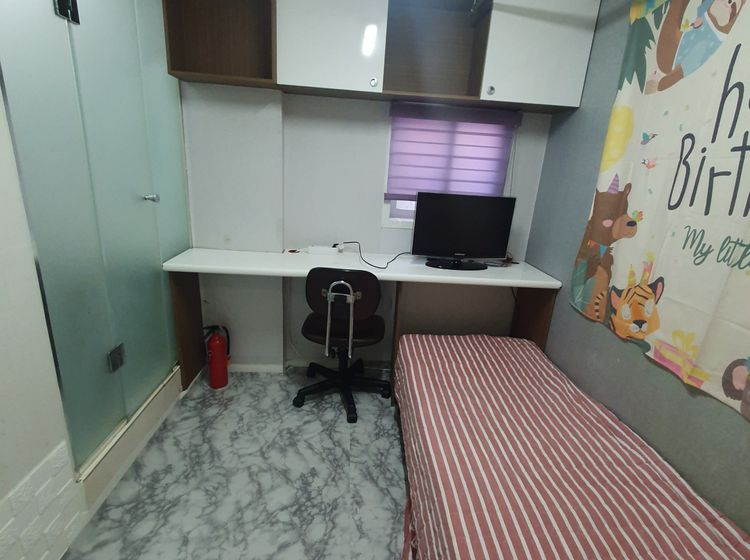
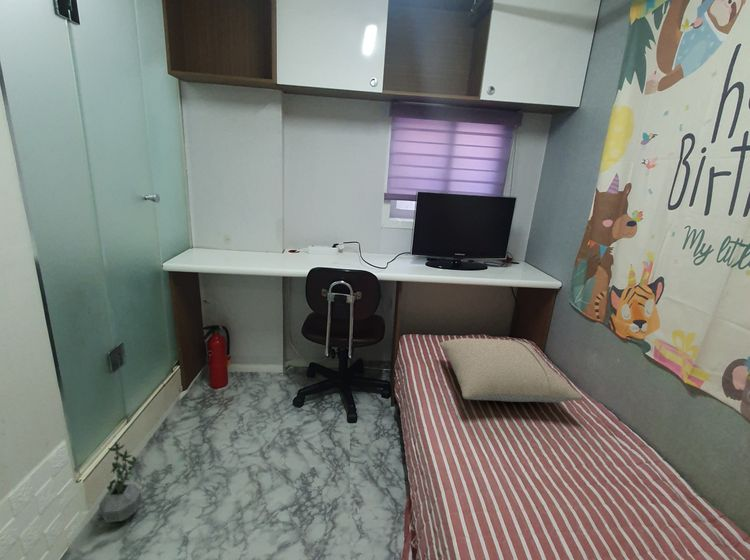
+ pillow (501, 367)
+ potted plant (121, 479)
